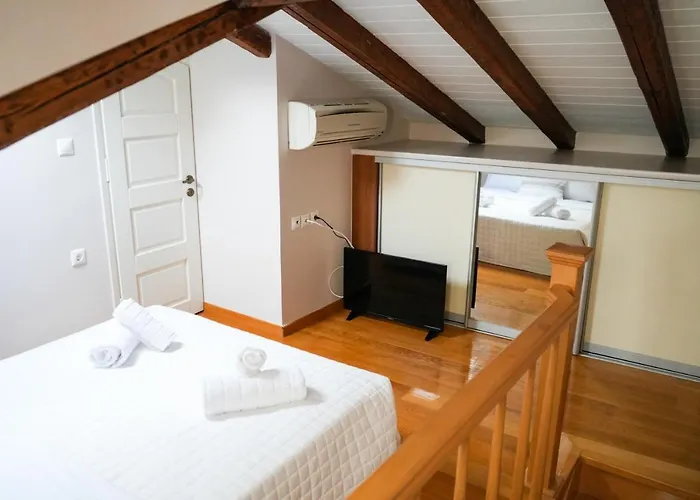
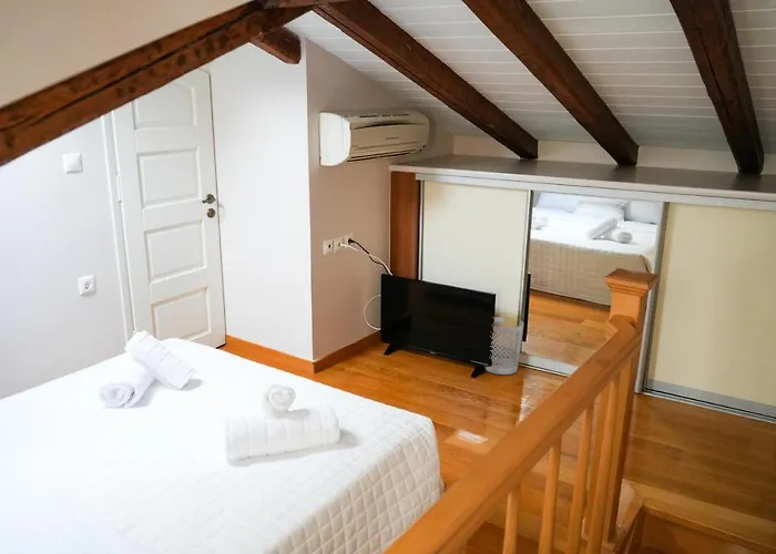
+ wastebasket (502, 346)
